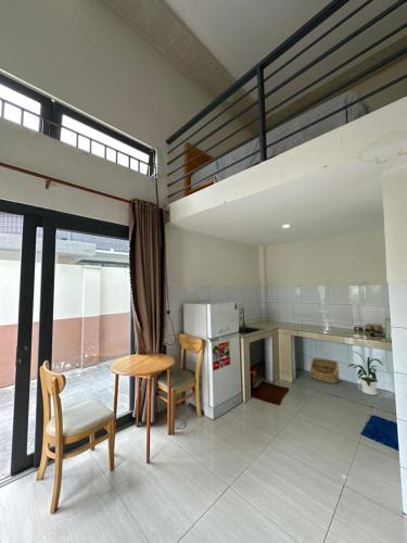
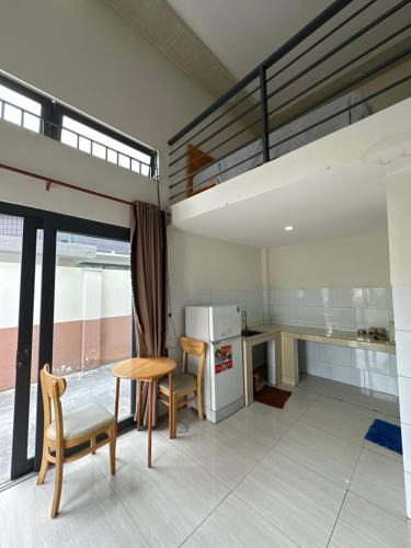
- basket (323, 369)
- house plant (366, 372)
